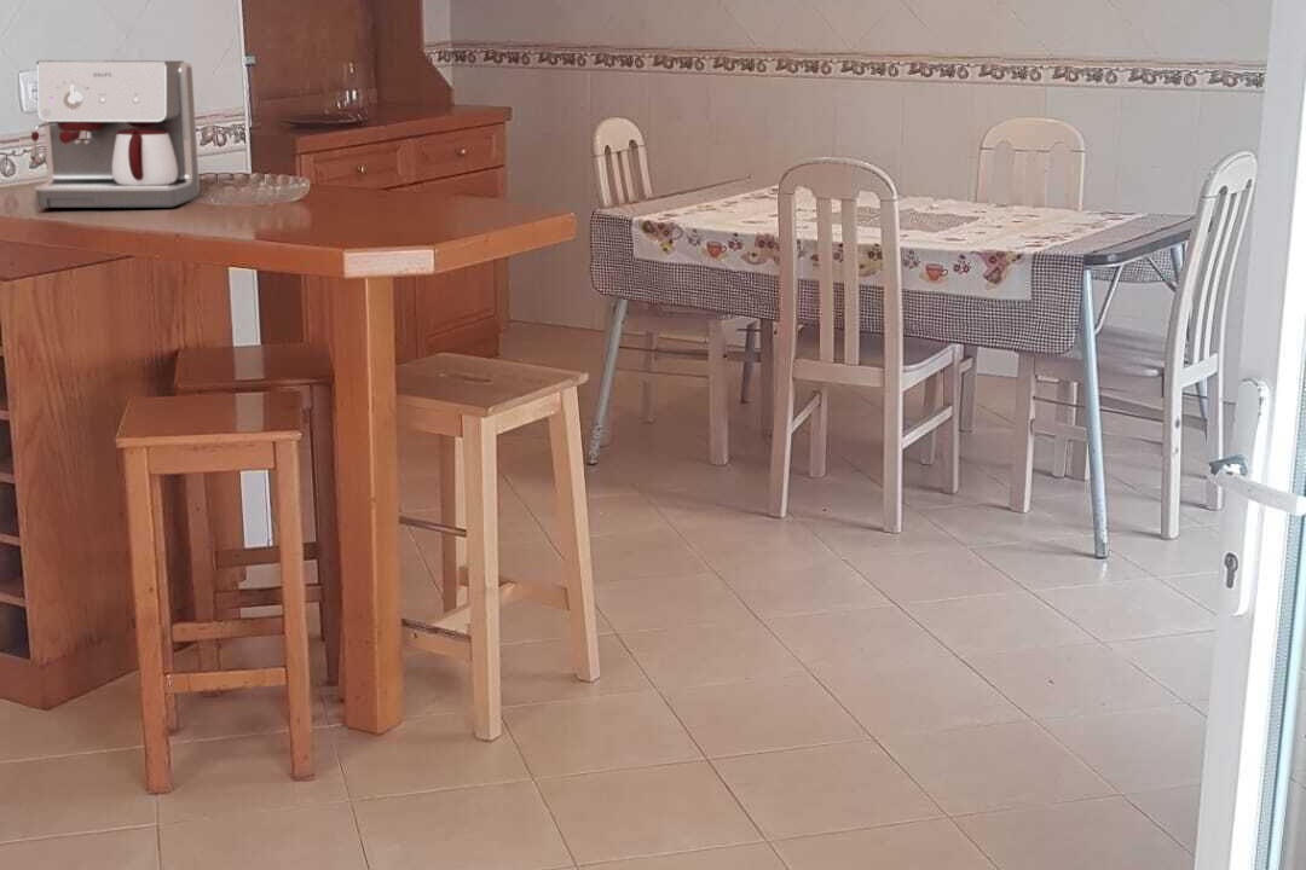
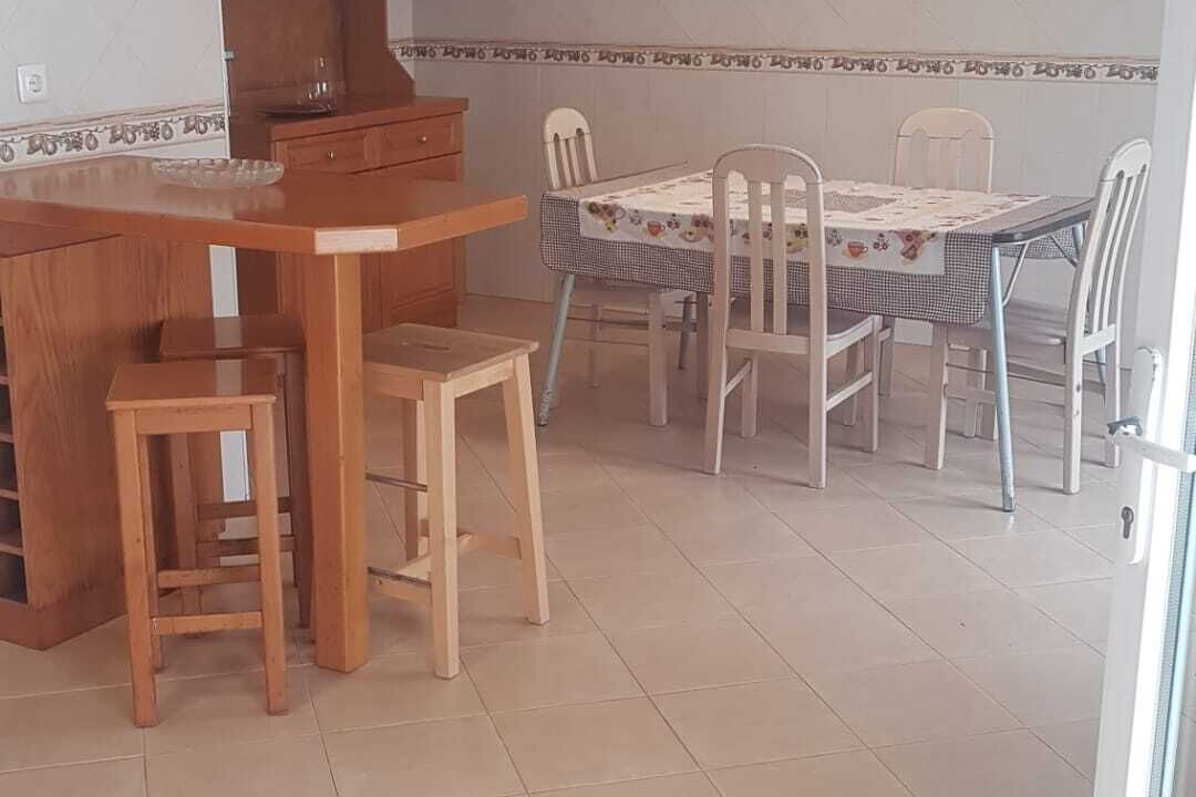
- coffee maker (114, 132)
